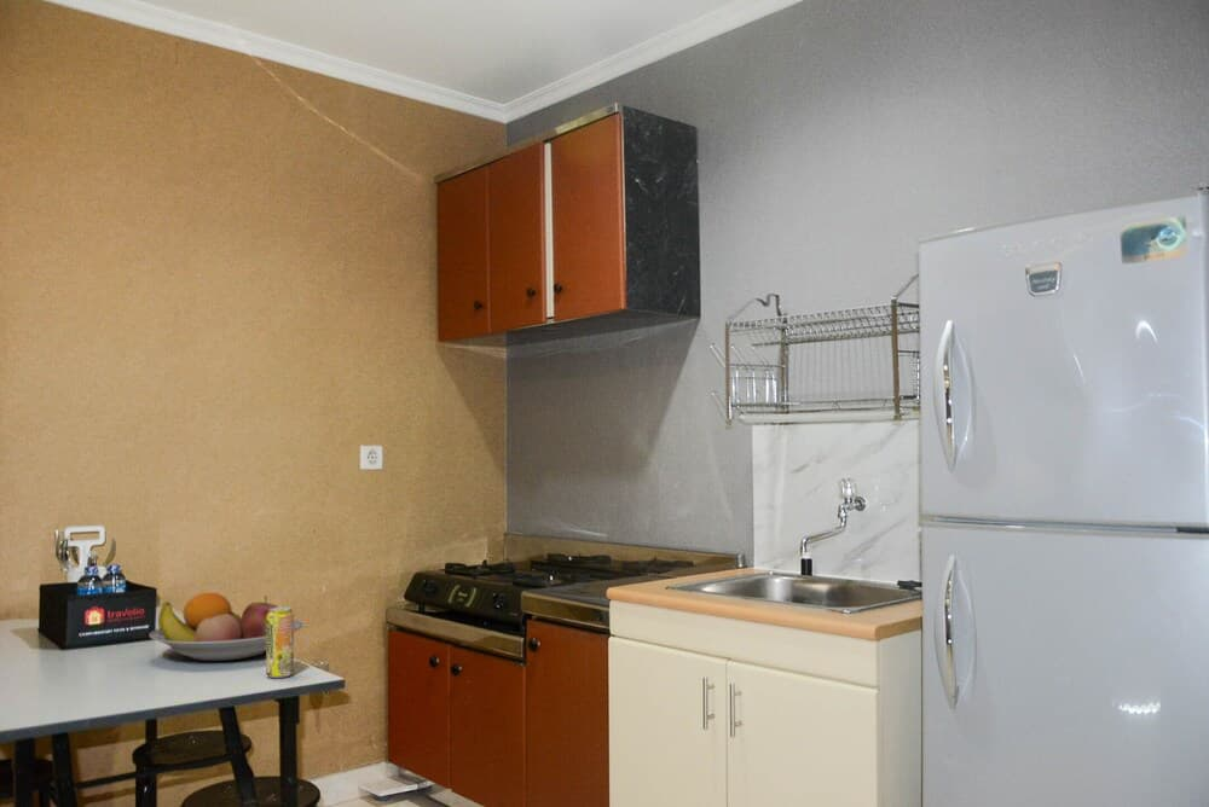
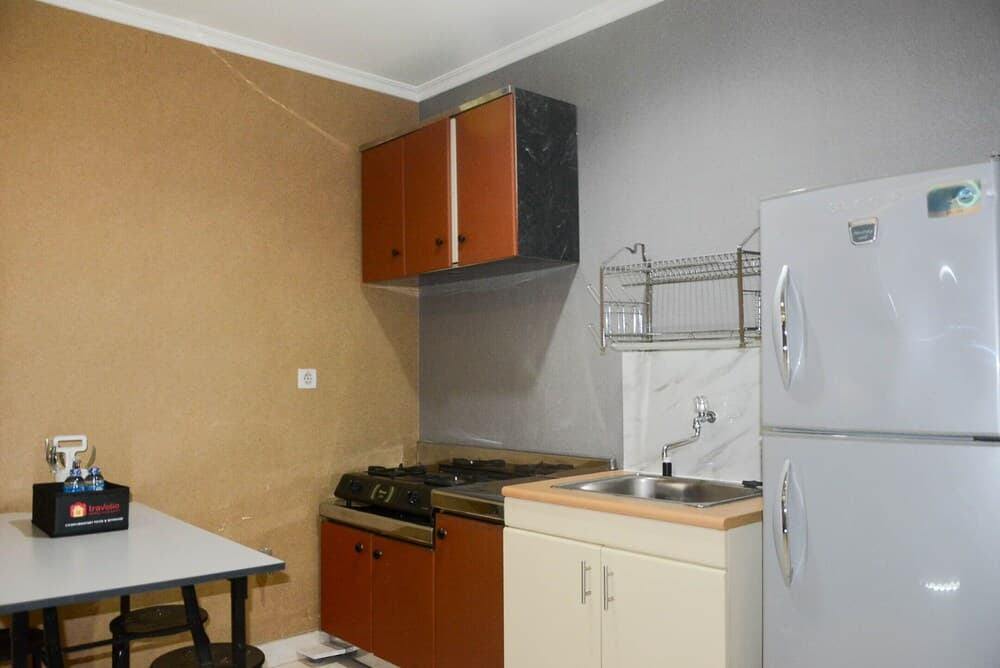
- beverage can (279, 640)
- fruit bowl (227, 622)
